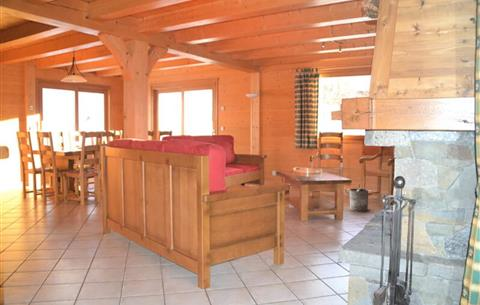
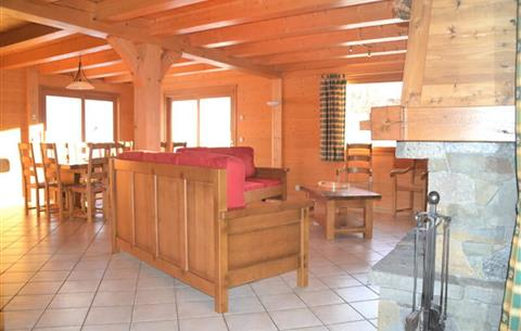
- bucket (358, 196)
